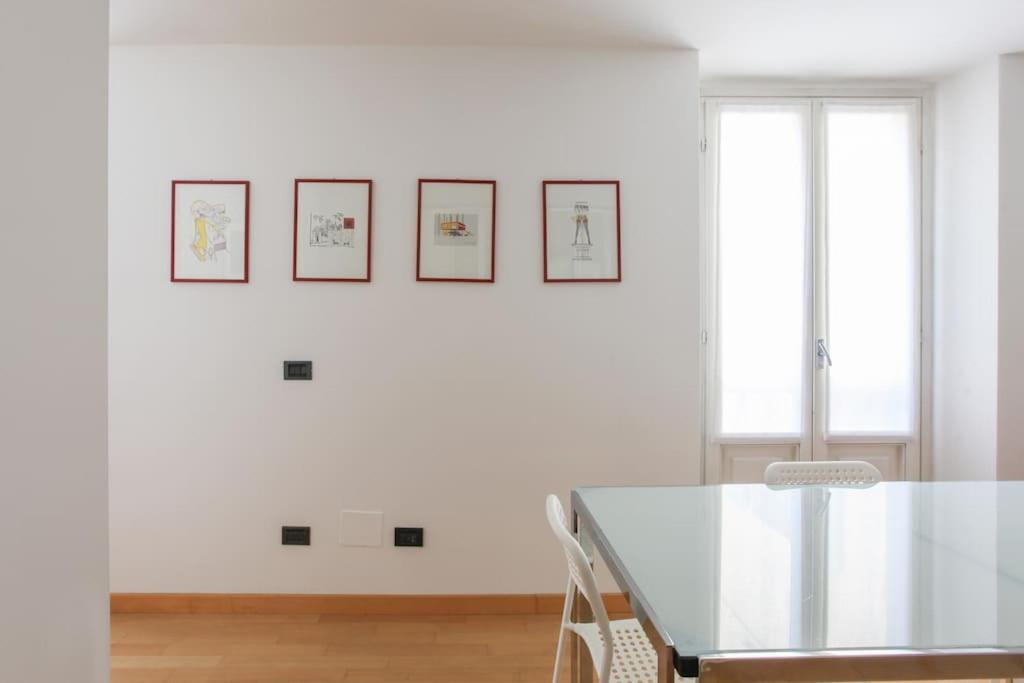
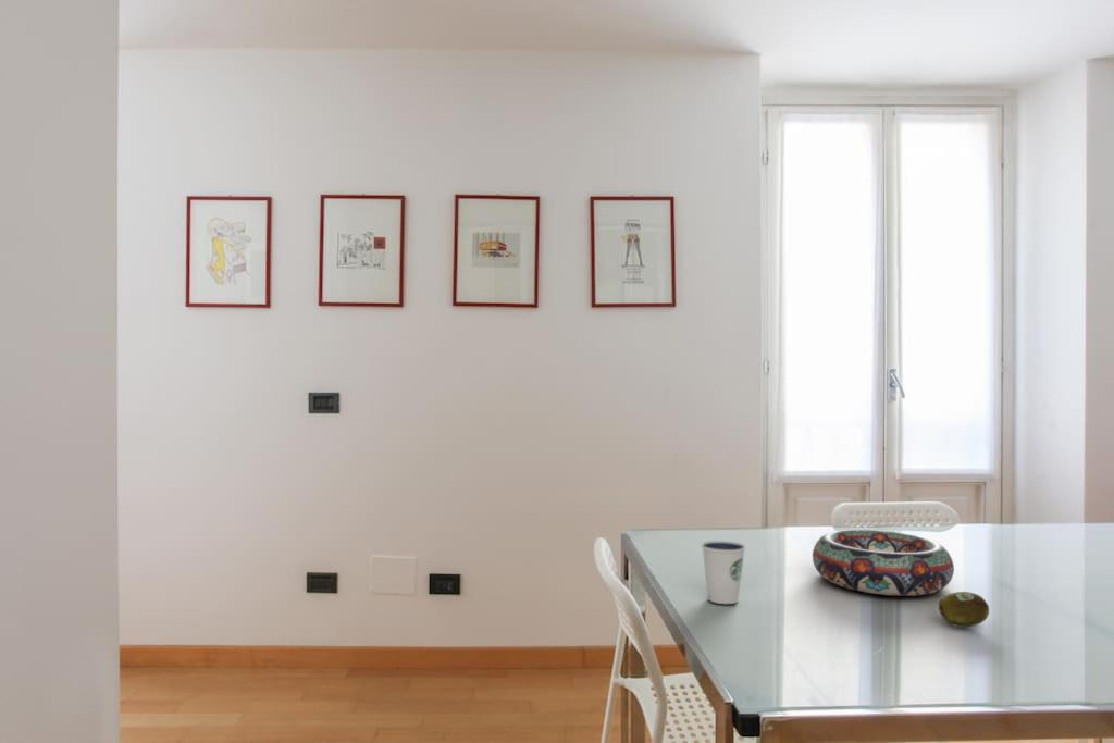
+ decorative bowl (880, 561)
+ dixie cup (722, 572)
+ fruit (963, 609)
